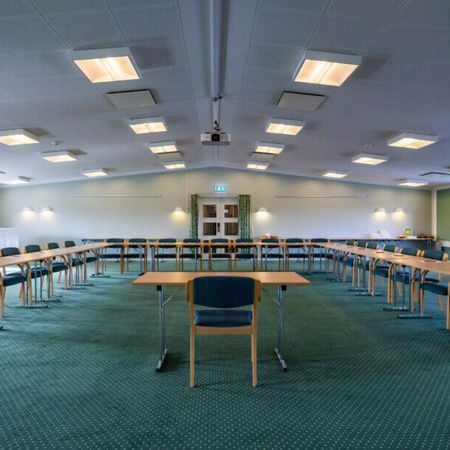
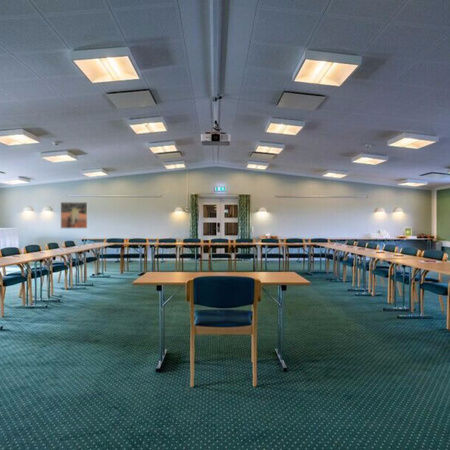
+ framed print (74, 215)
